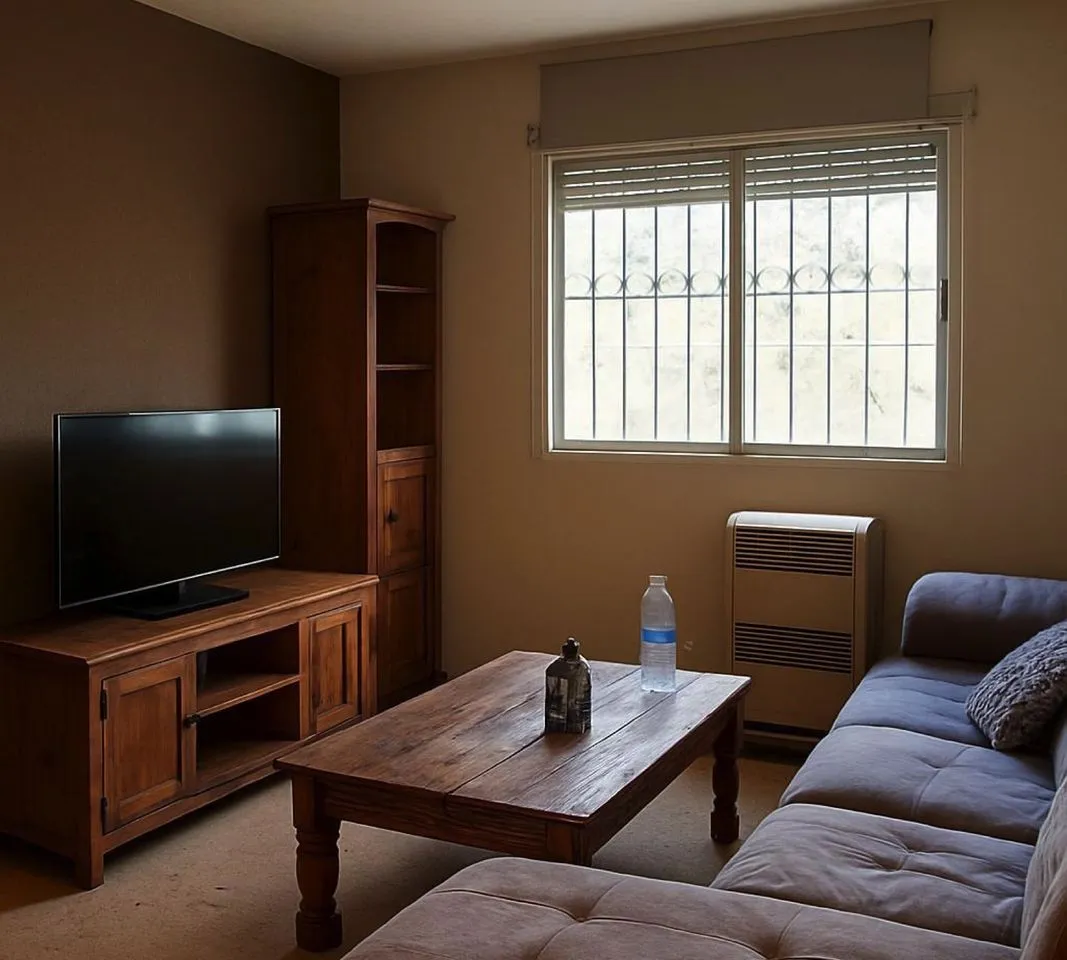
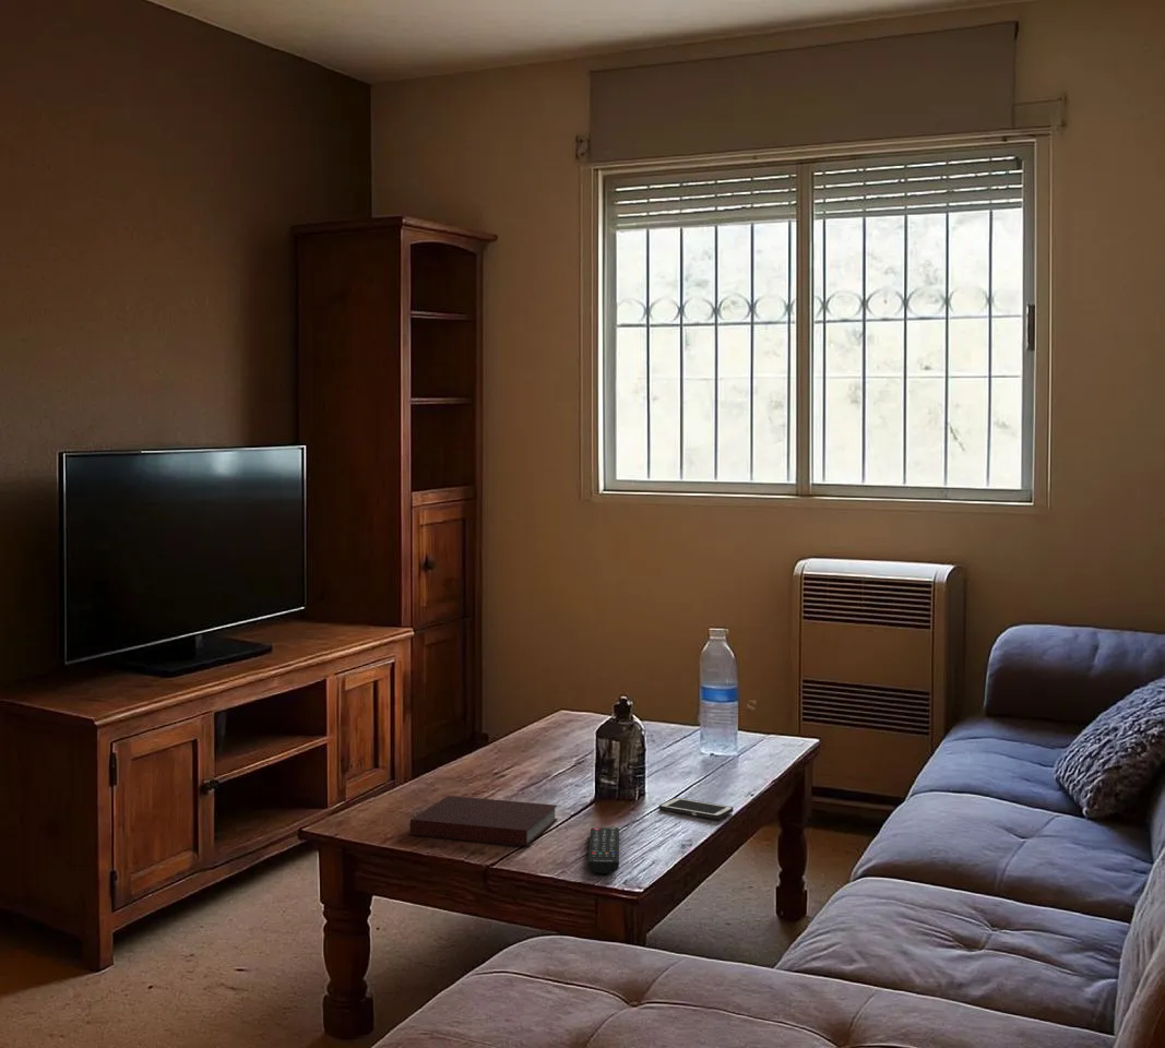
+ cell phone (696, 808)
+ notebook (485, 819)
+ remote control (604, 848)
